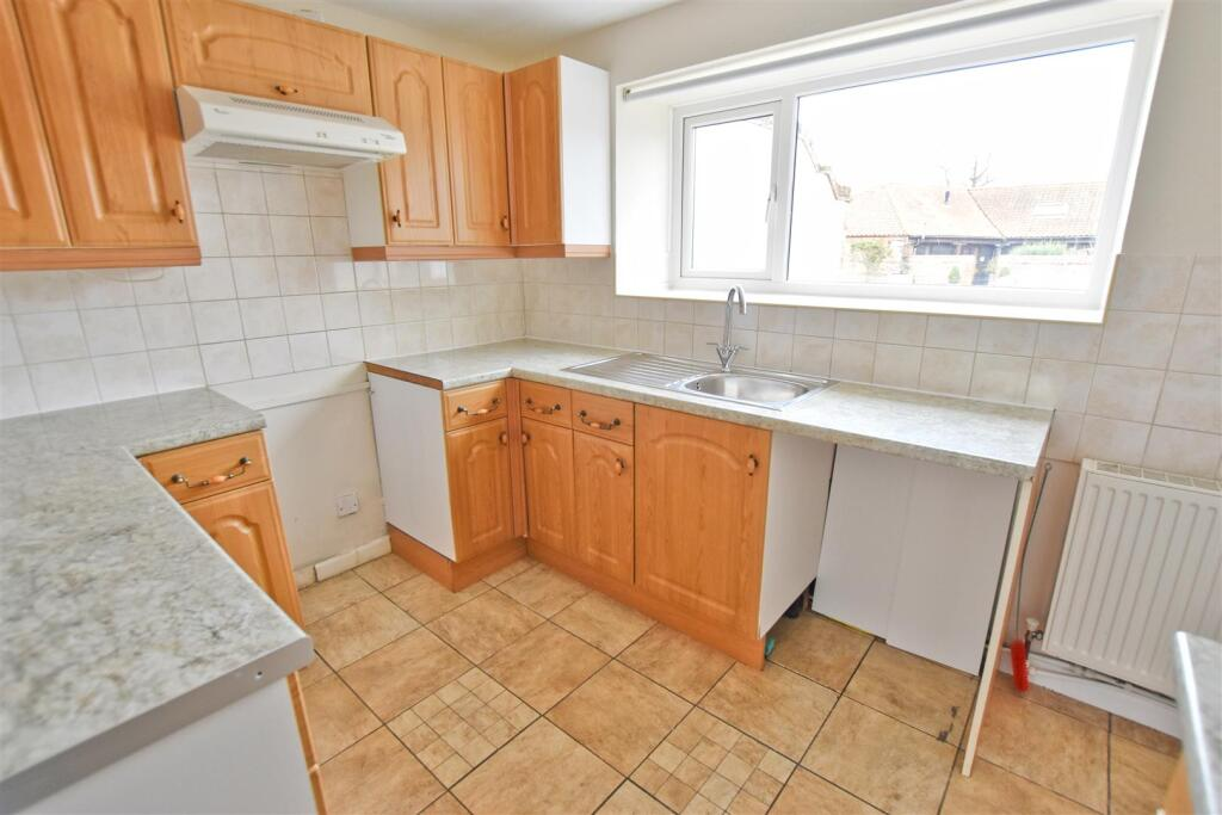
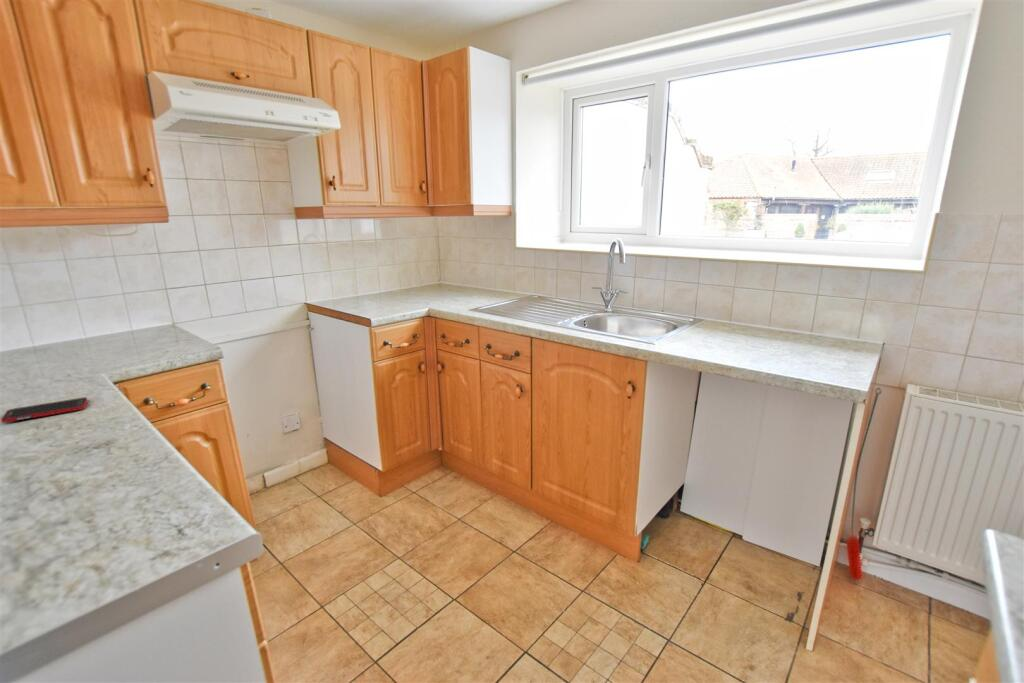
+ cell phone (46, 409)
